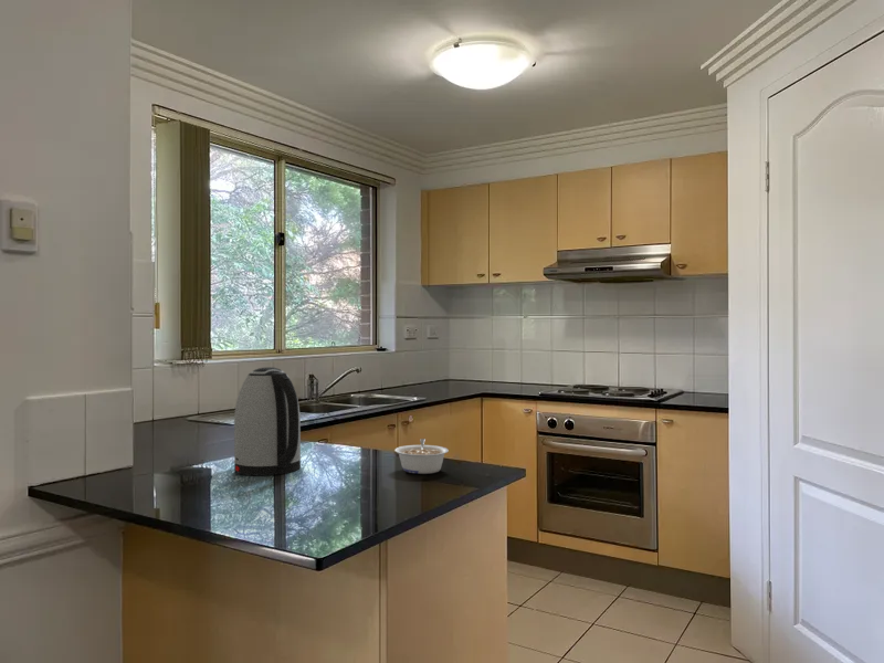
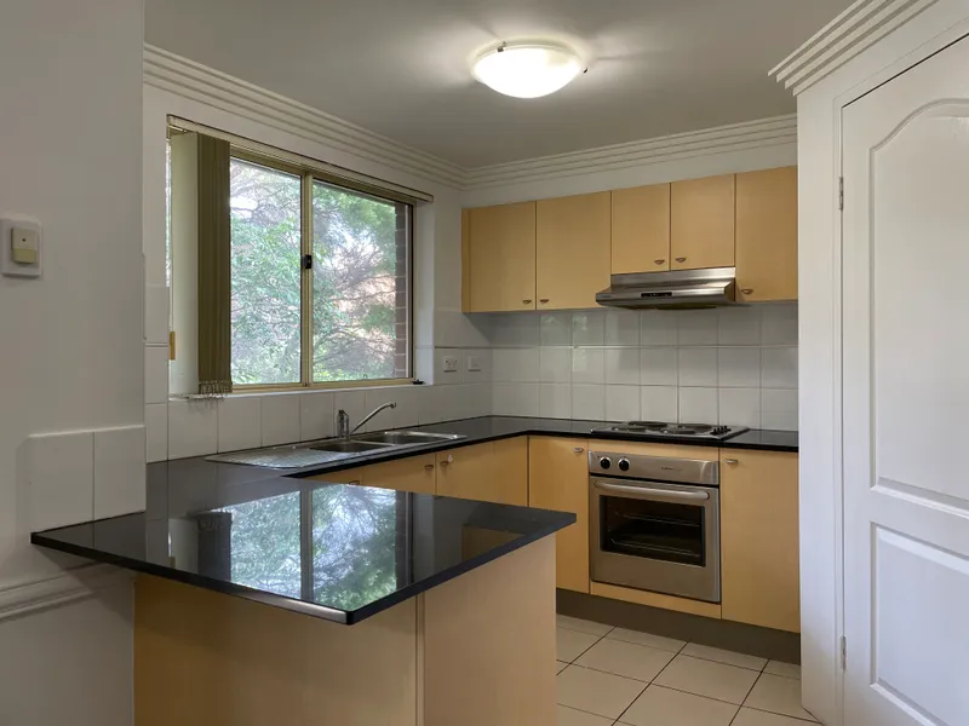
- kettle (273, 419)
- legume (420, 456)
